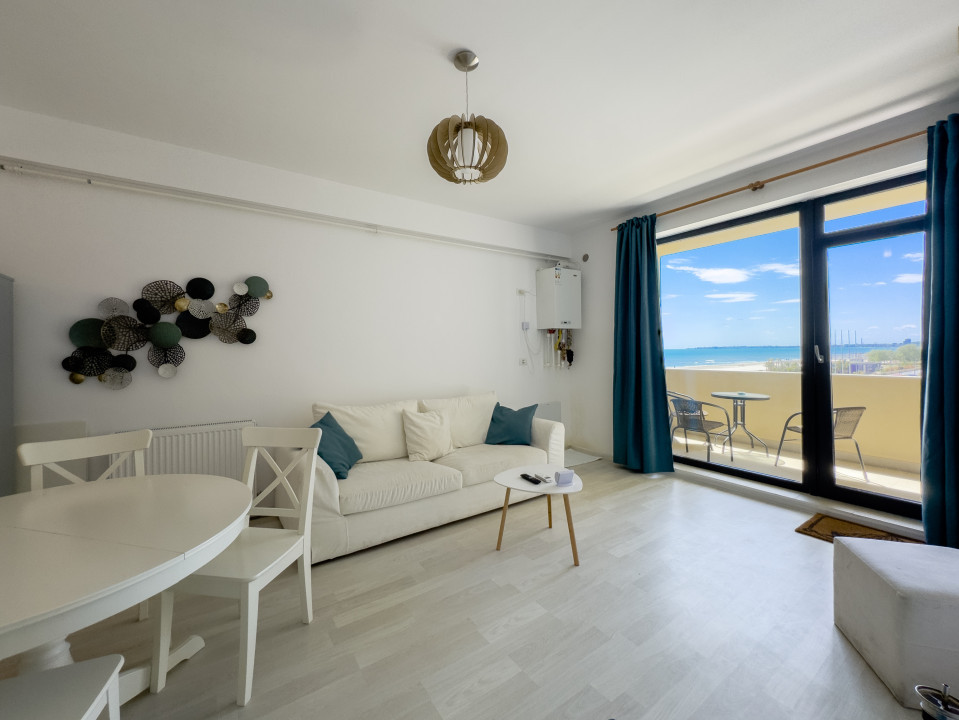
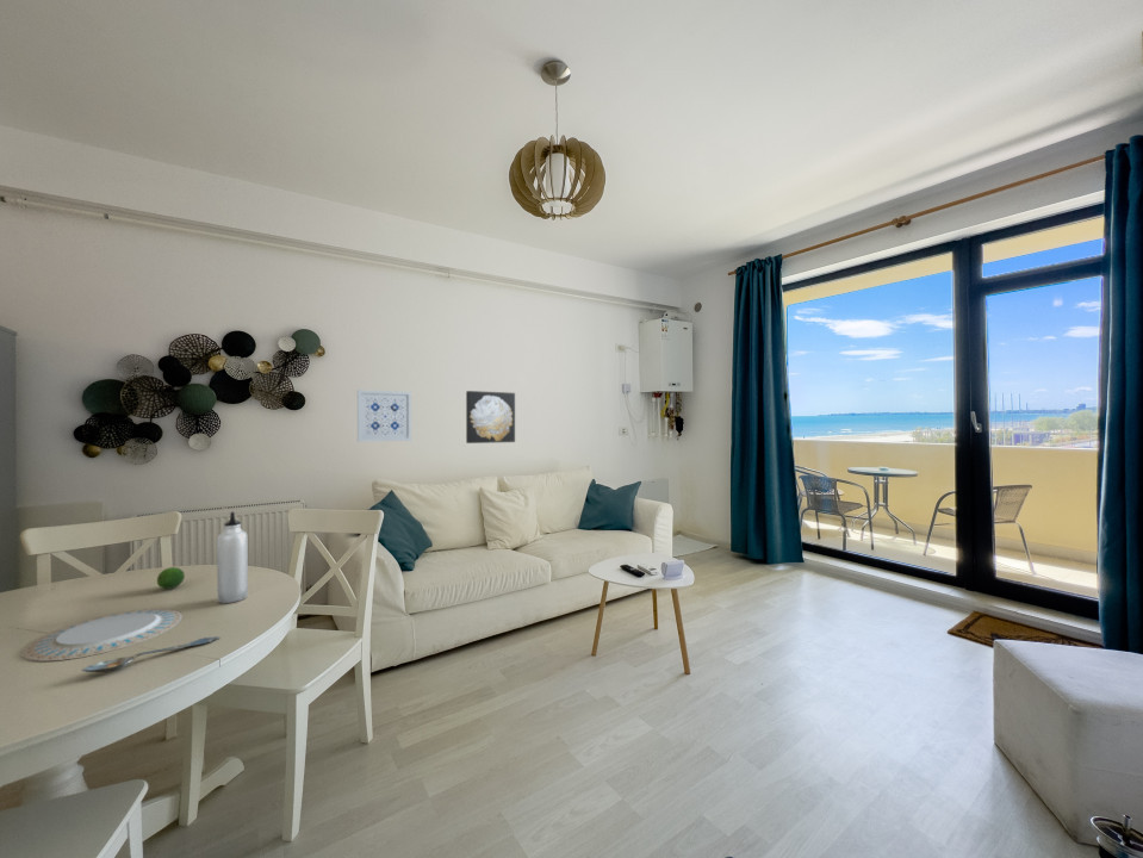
+ fruit (170, 577)
+ wall art (491, 417)
+ water bottle (232, 555)
+ chinaware (108, 629)
+ spoon (156, 651)
+ wall art (385, 416)
